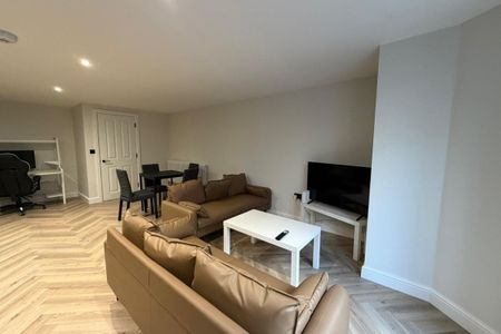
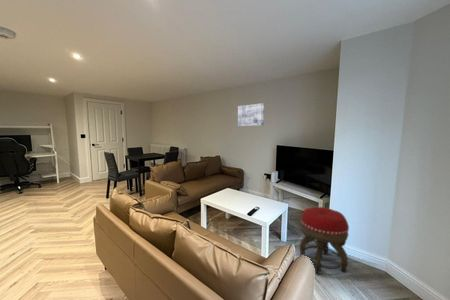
+ wall art (250, 115)
+ footstool (323, 237)
